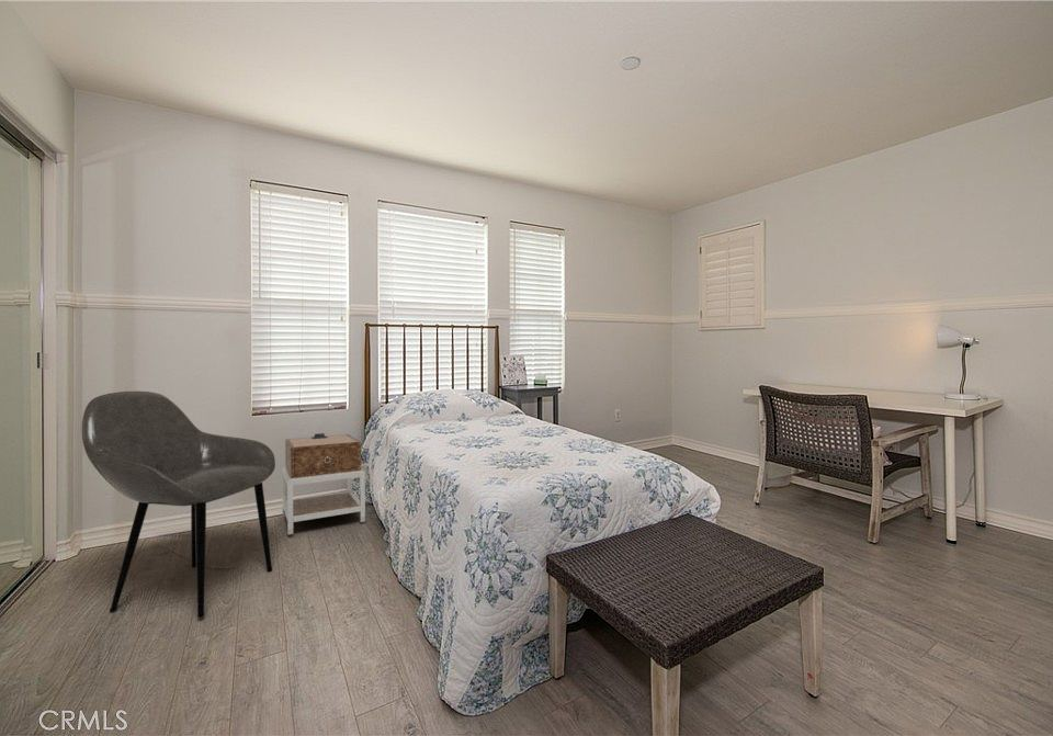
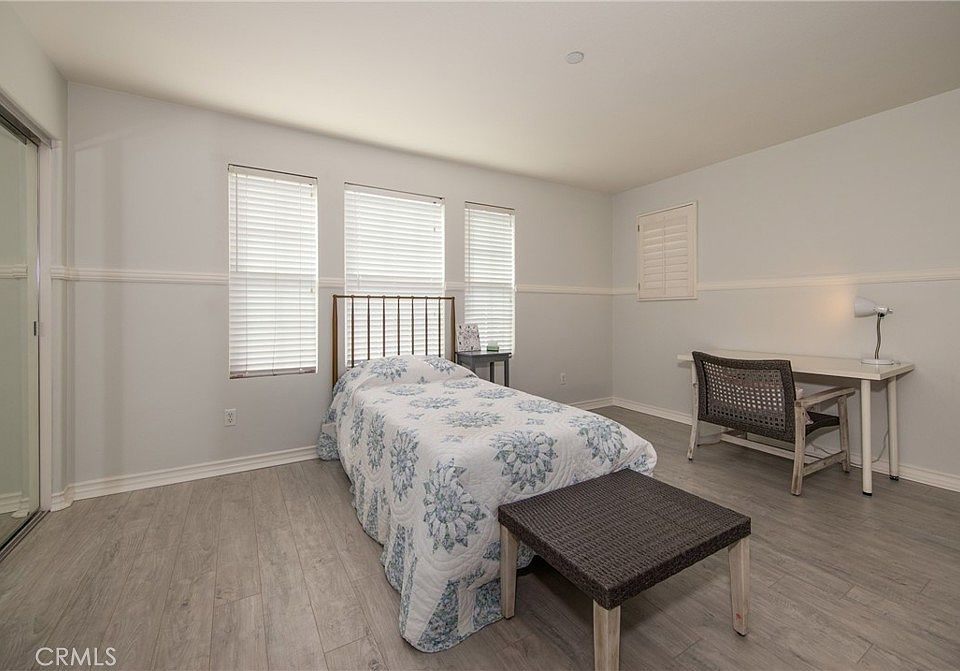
- armchair (184, 489)
- nightstand (322, 477)
